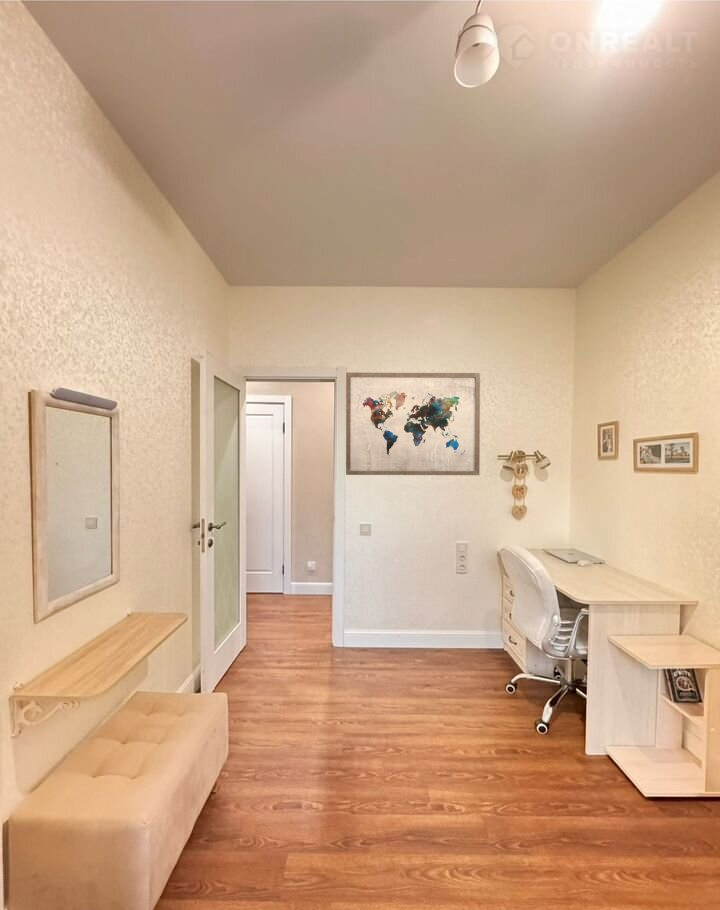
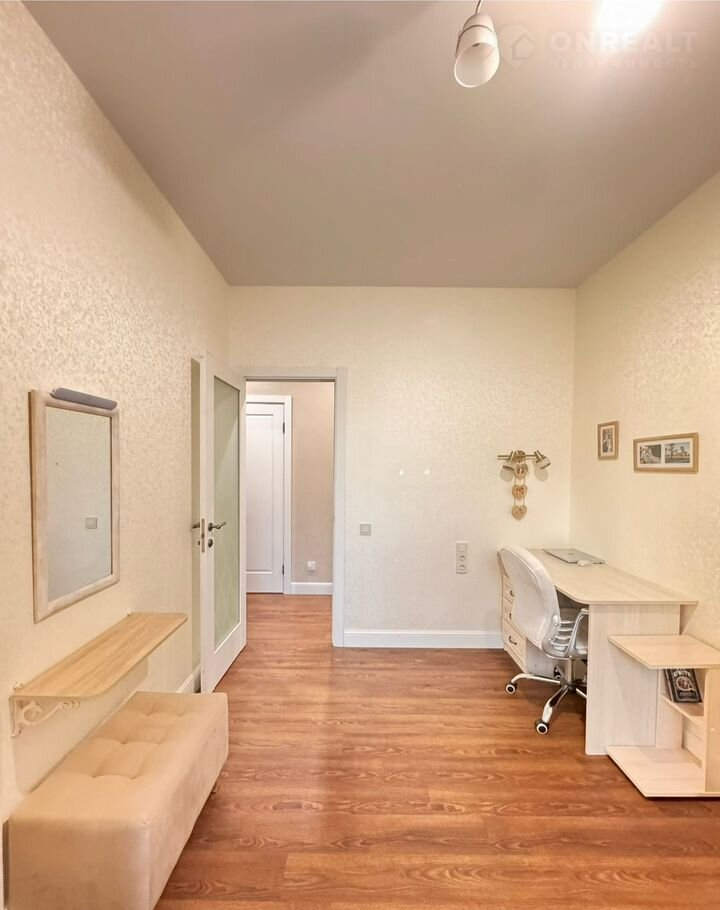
- wall art (412, 424)
